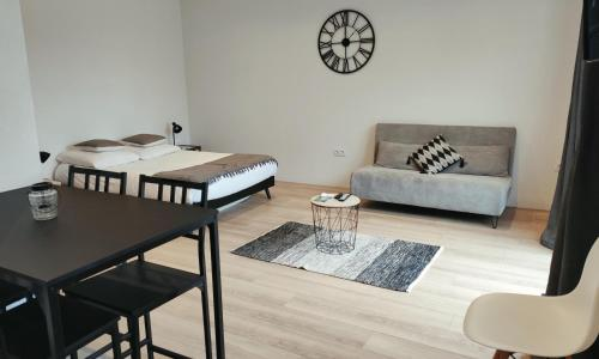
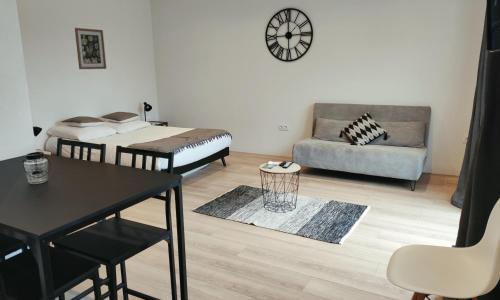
+ wall art (91, 49)
